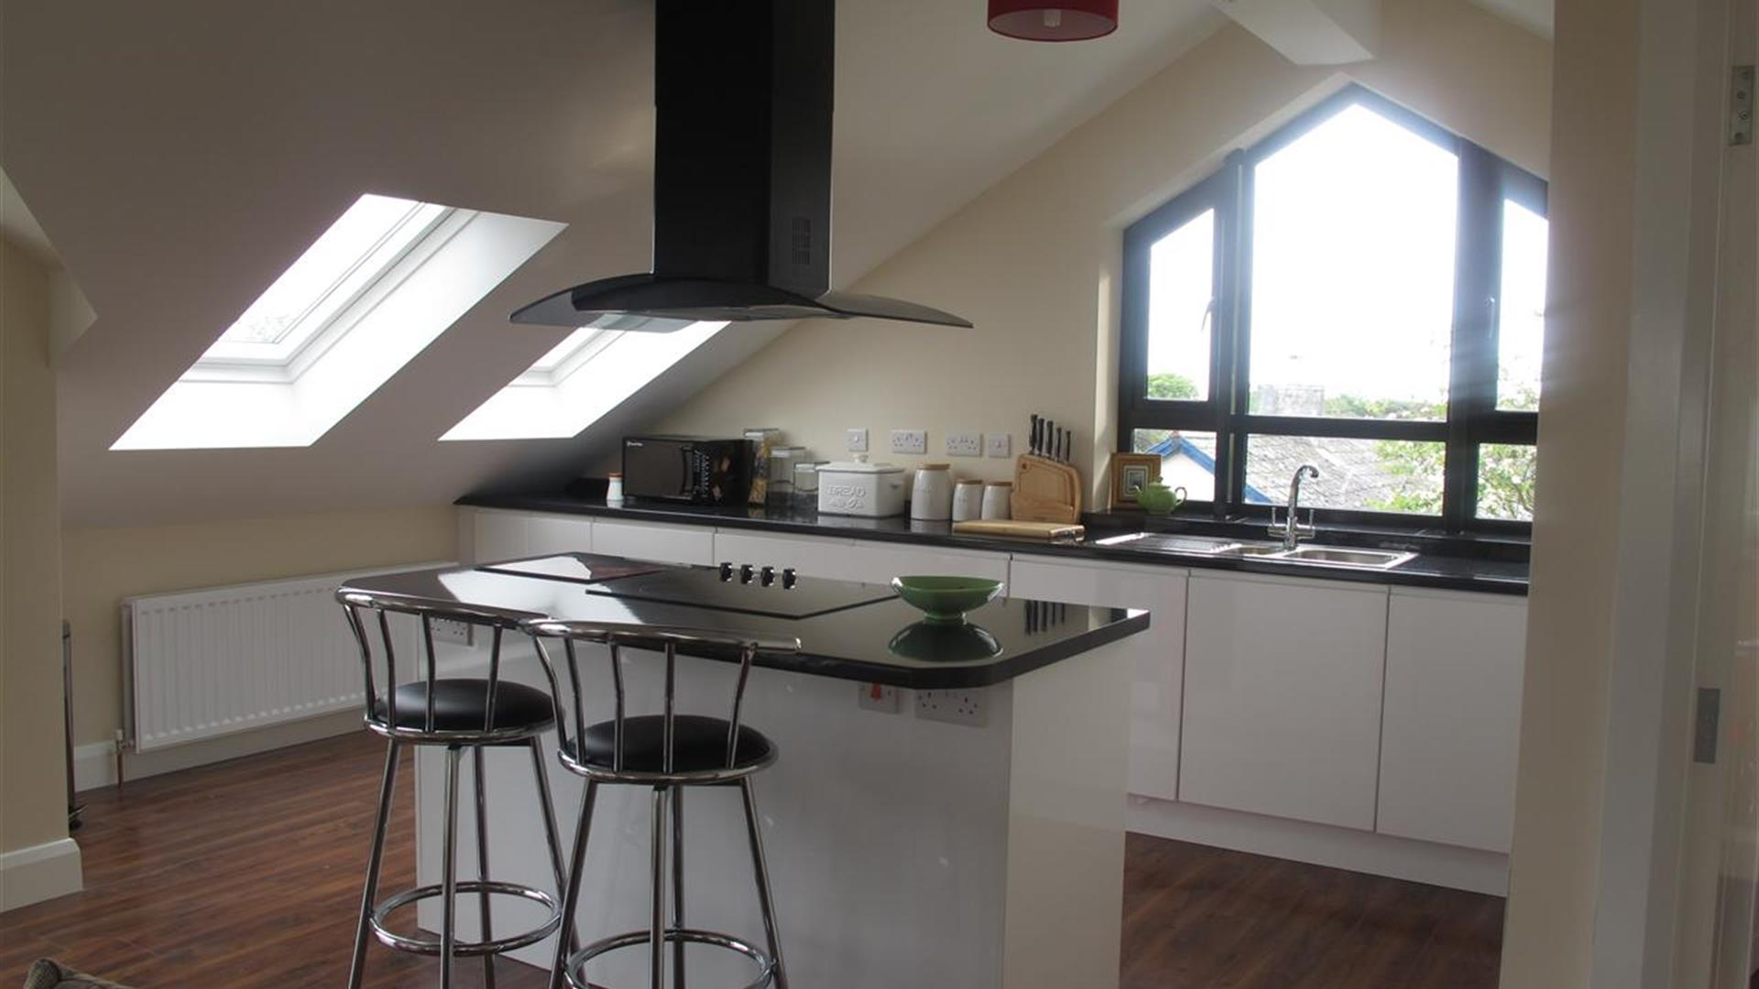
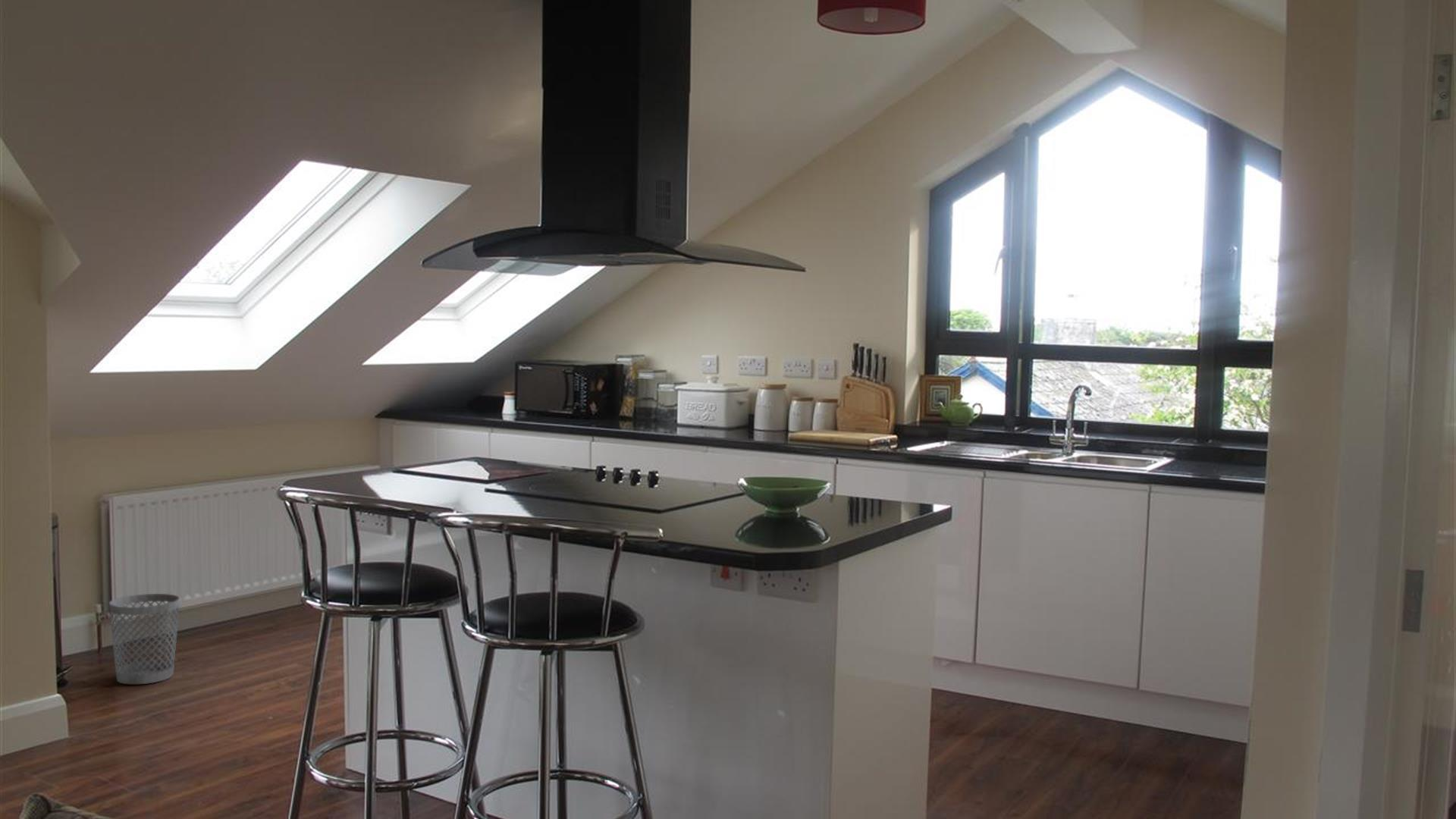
+ wastebasket (145, 639)
